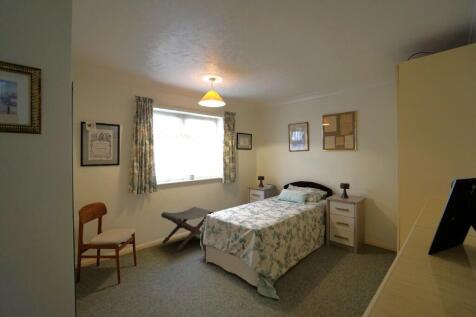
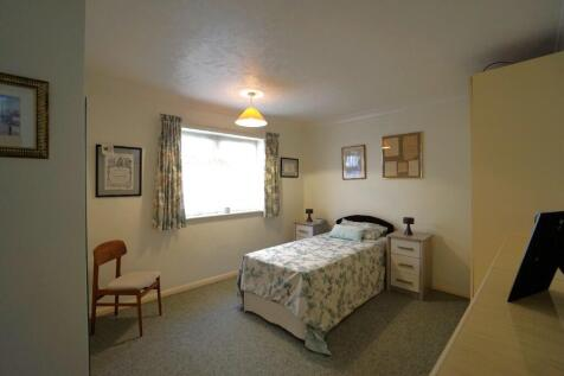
- footstool (187, 226)
